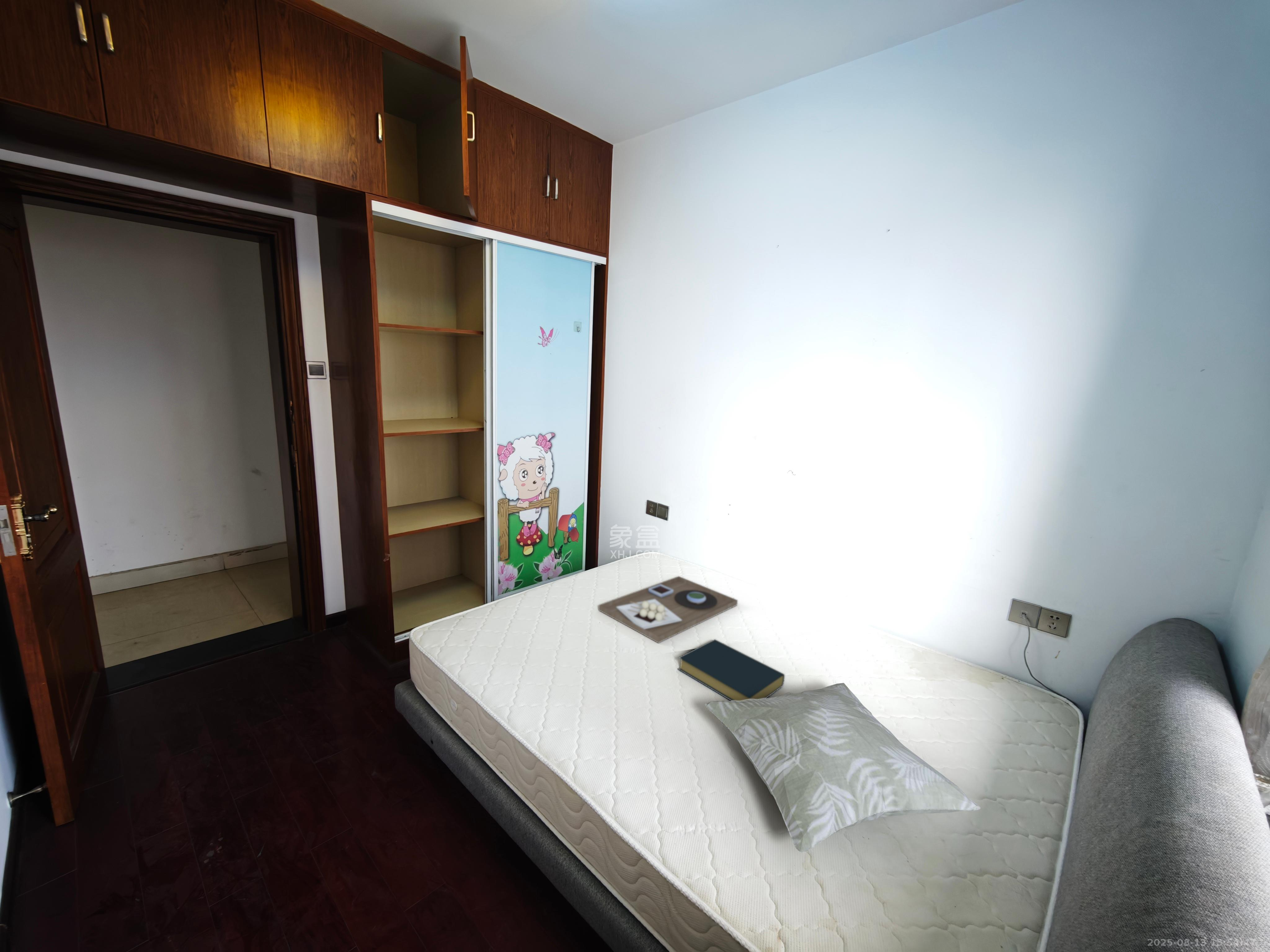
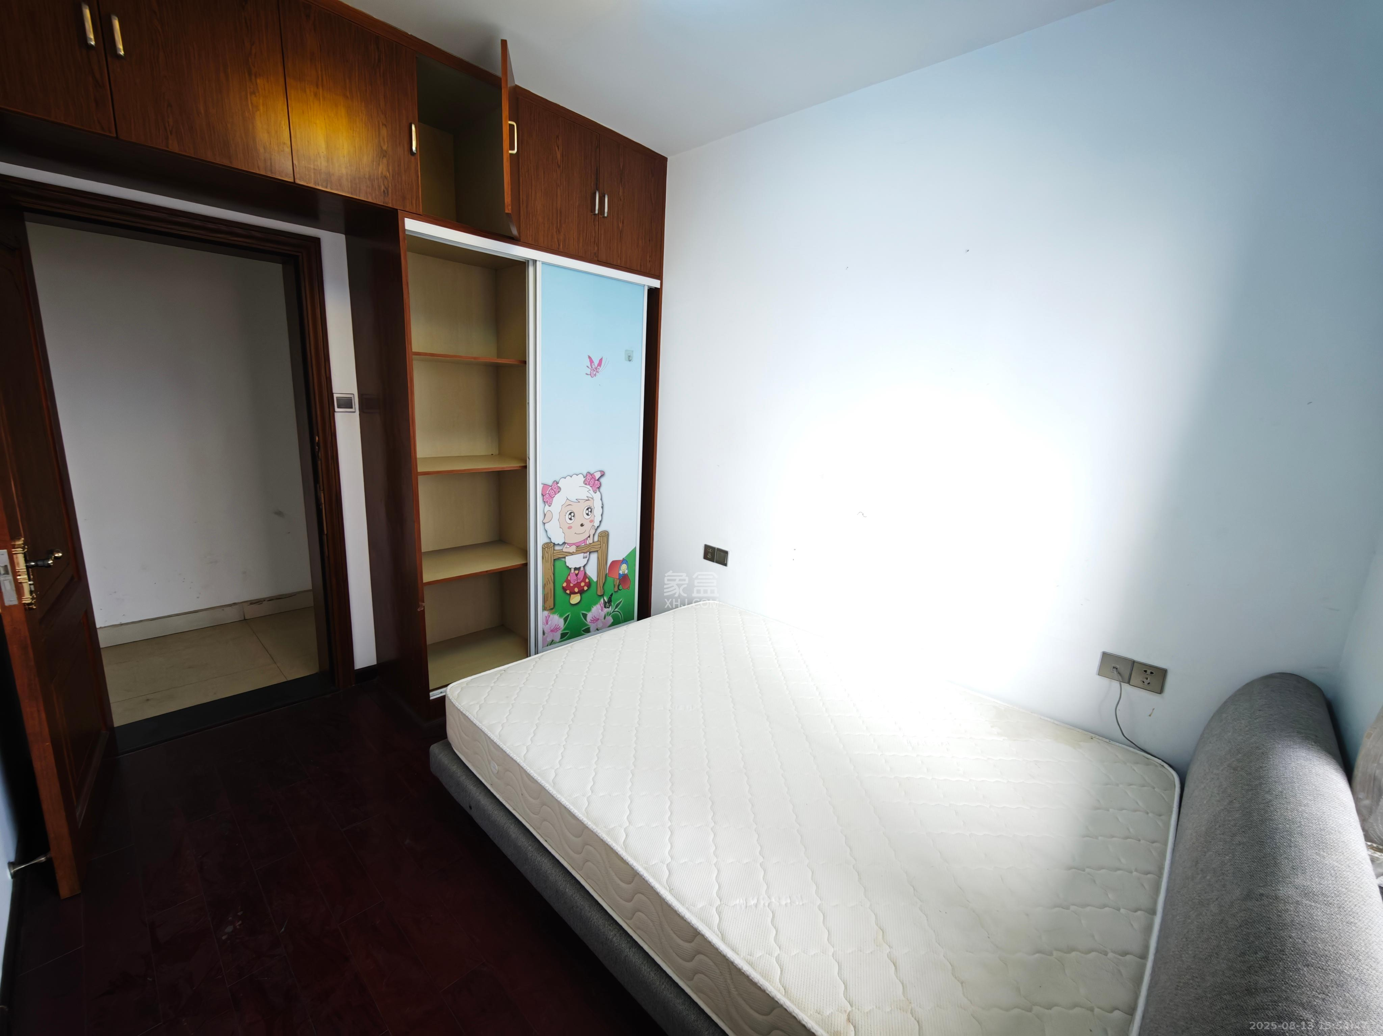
- decorative pillow (826, 750)
- platter (670, 600)
- hardback book (730, 671)
